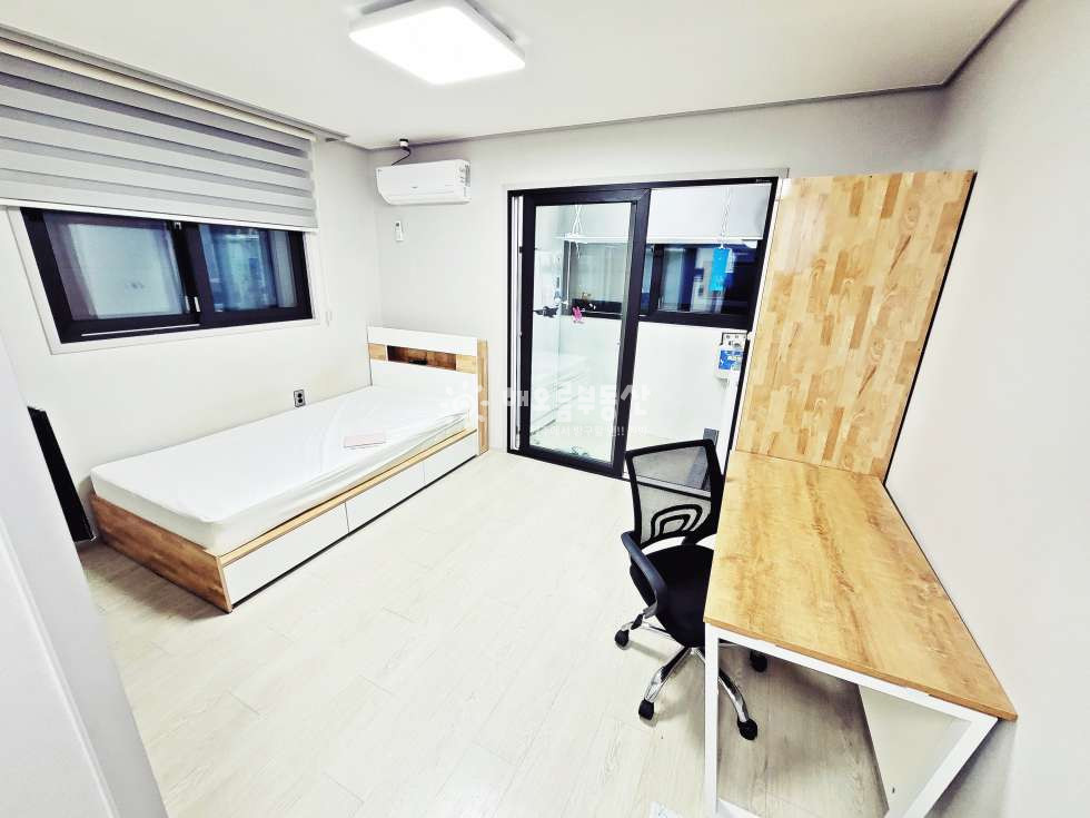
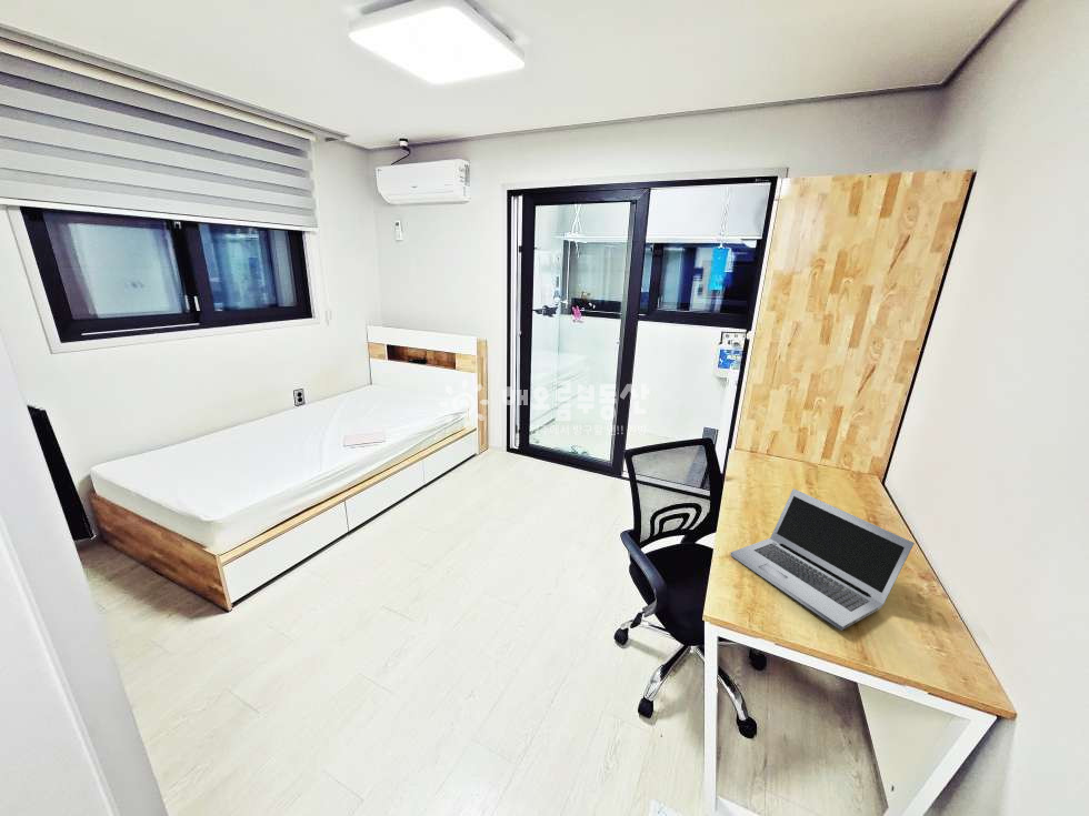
+ laptop (813, 550)
